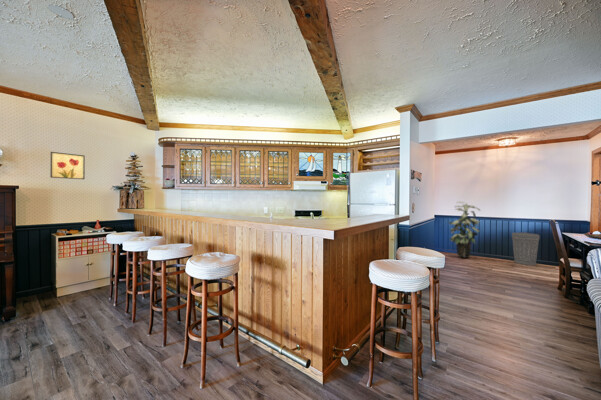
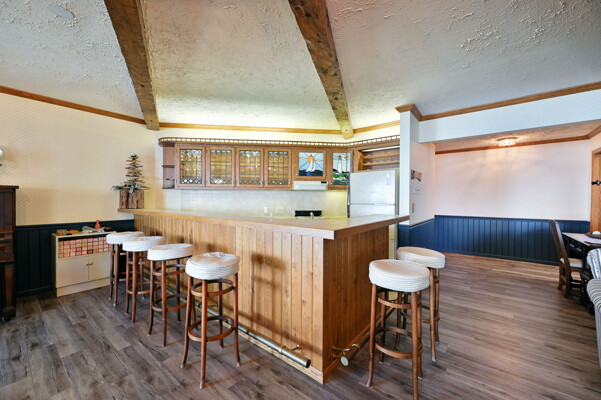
- indoor plant (462, 229)
- wall art (68, 166)
- trash can (525, 247)
